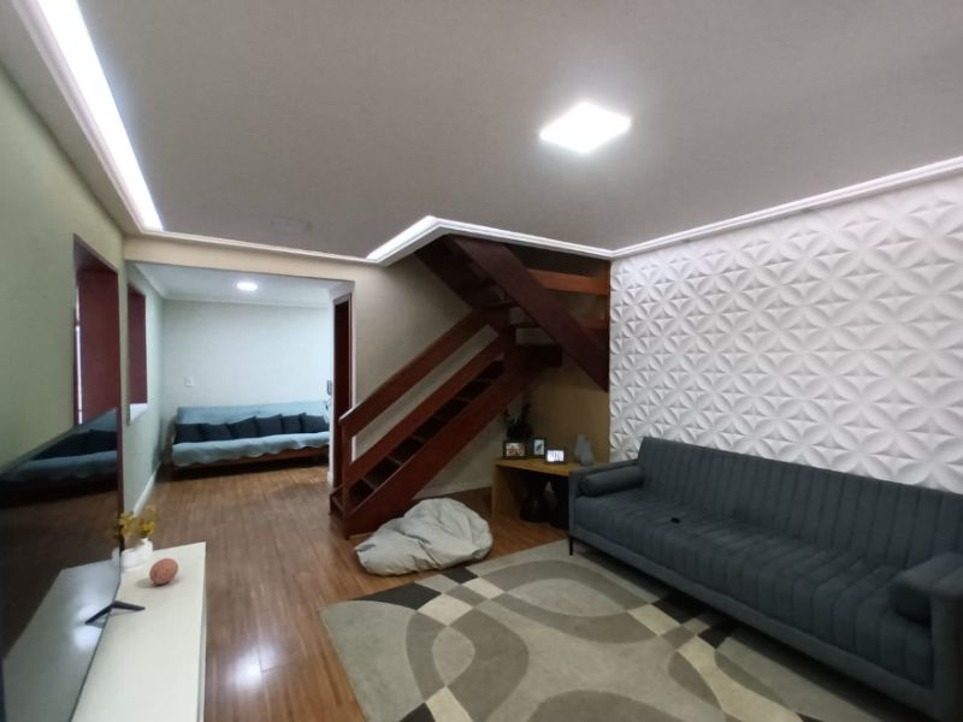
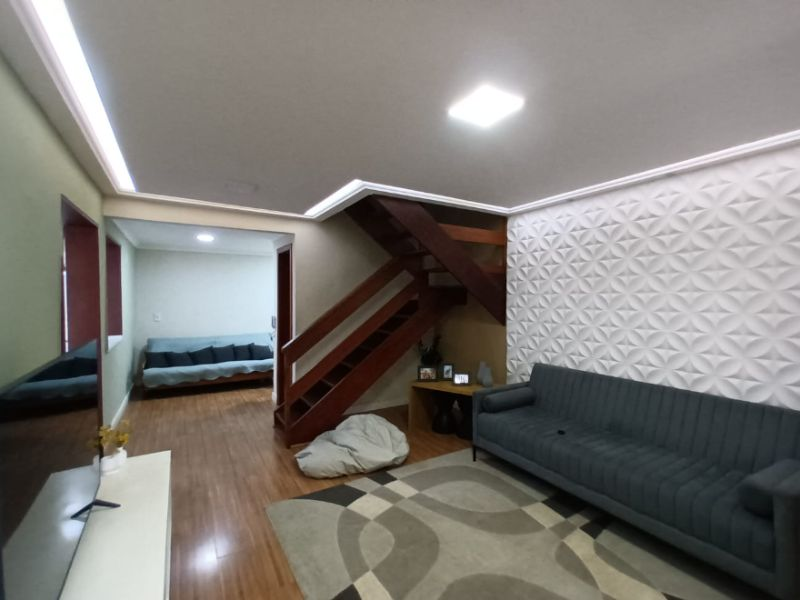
- decorative ball (164, 570)
